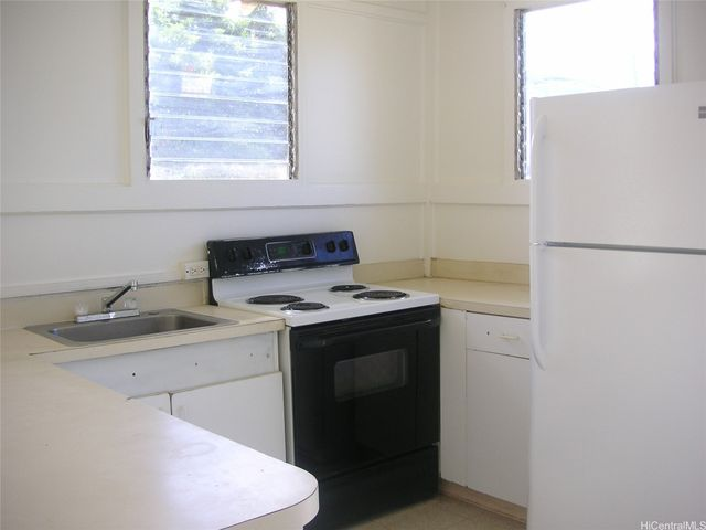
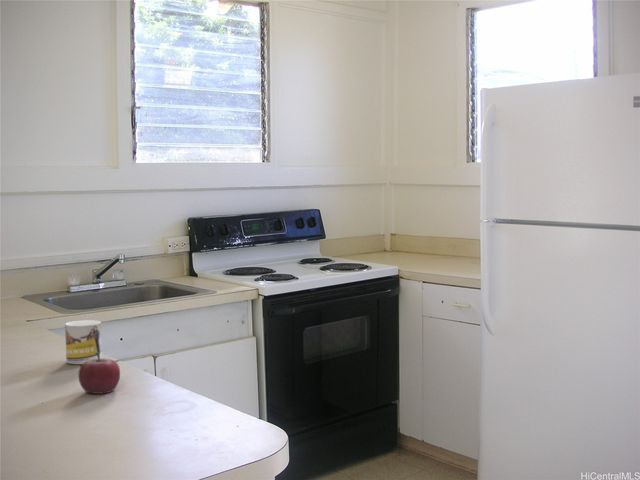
+ fruit (99, 371)
+ mug (83, 340)
